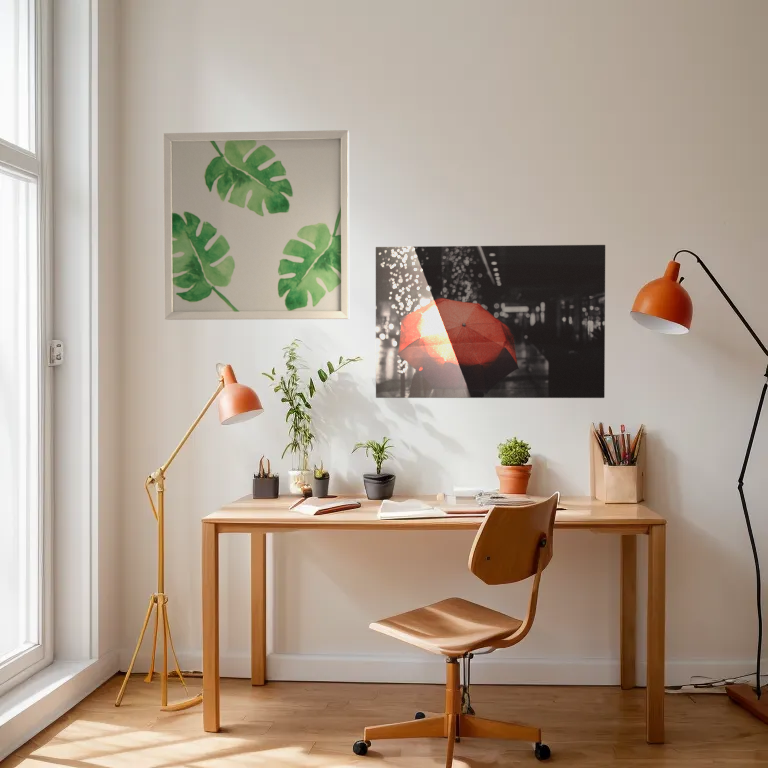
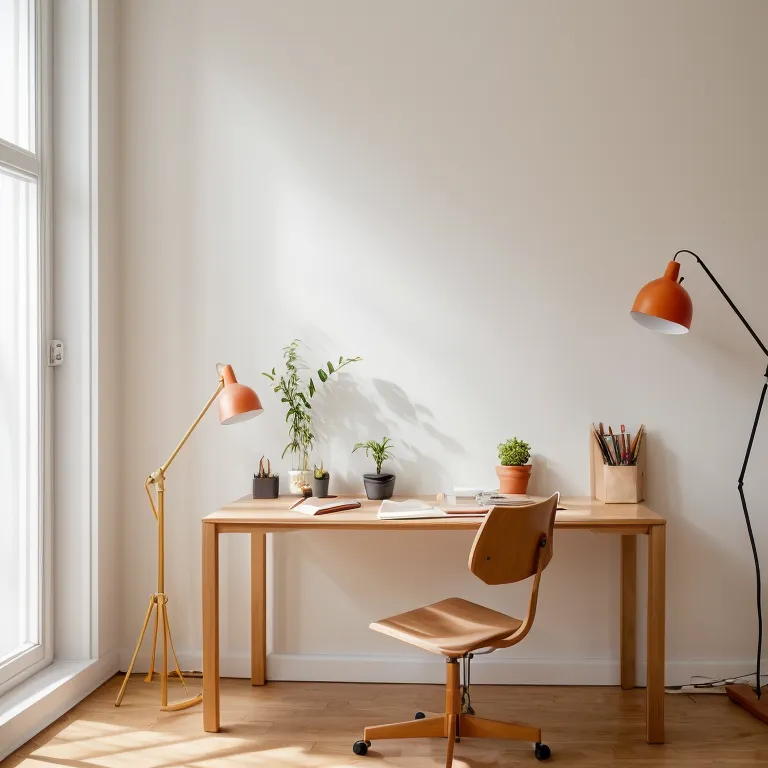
- wall art (489, 322)
- wall art (256, 226)
